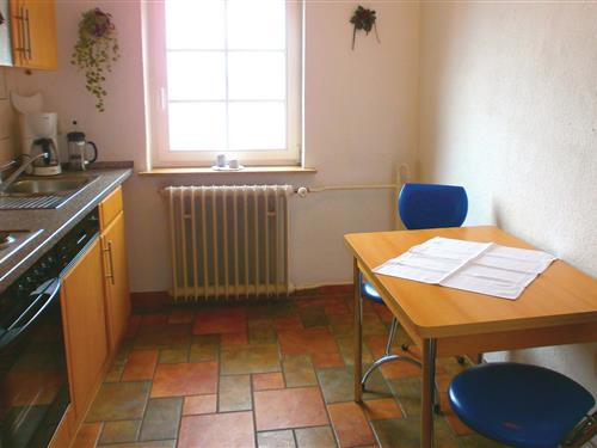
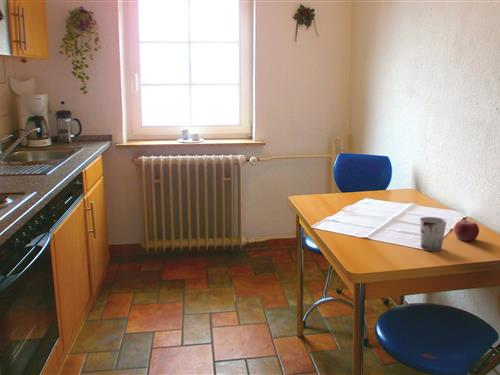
+ fruit (466, 228)
+ cup (433, 235)
